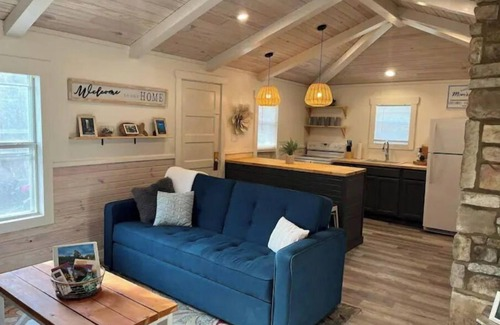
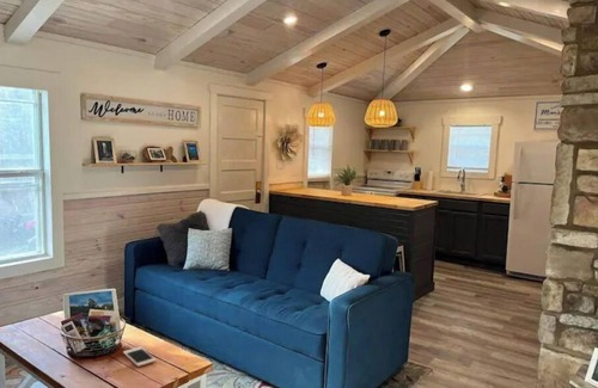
+ cell phone (139, 356)
